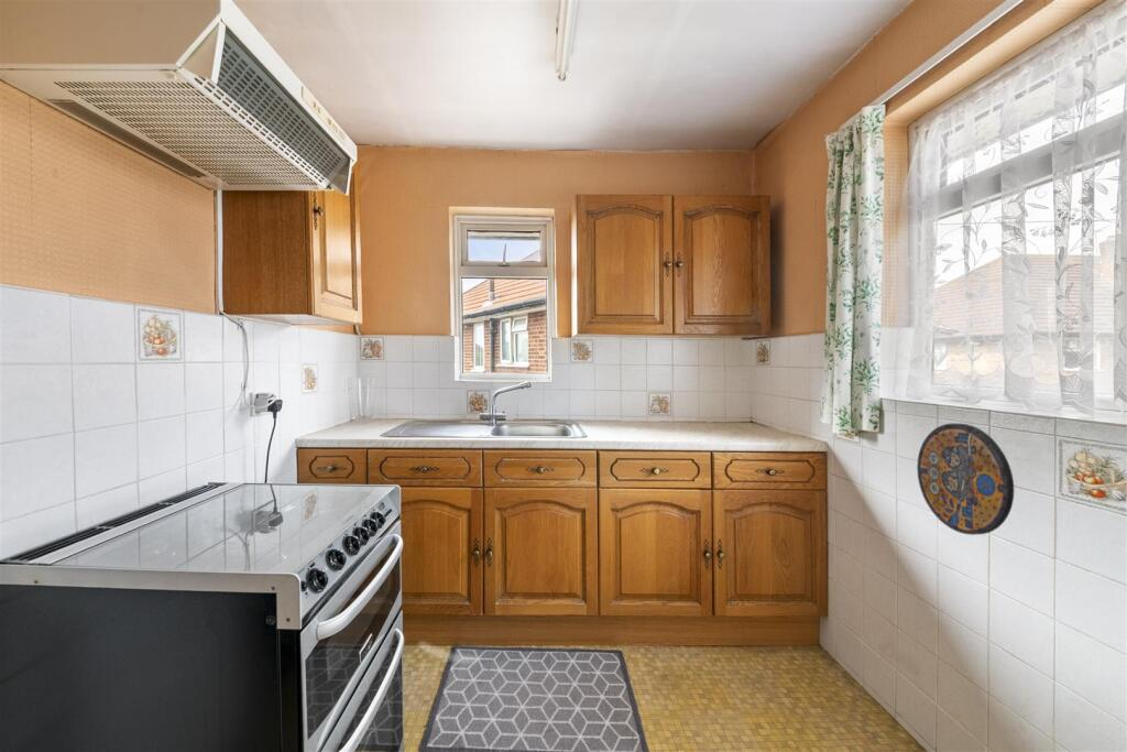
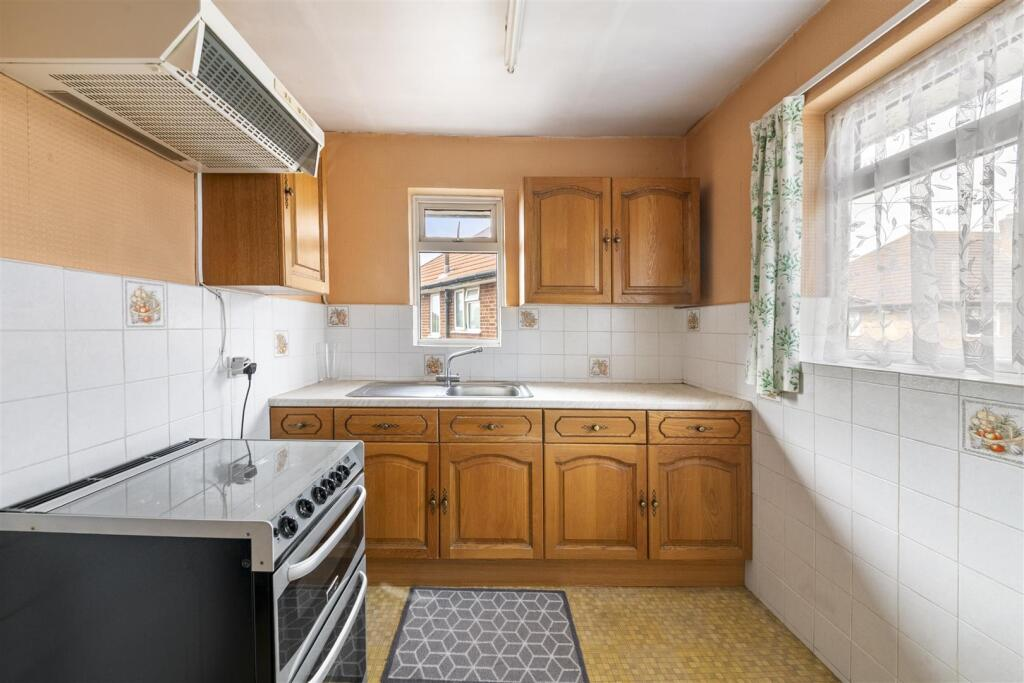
- manhole cover (960, 477)
